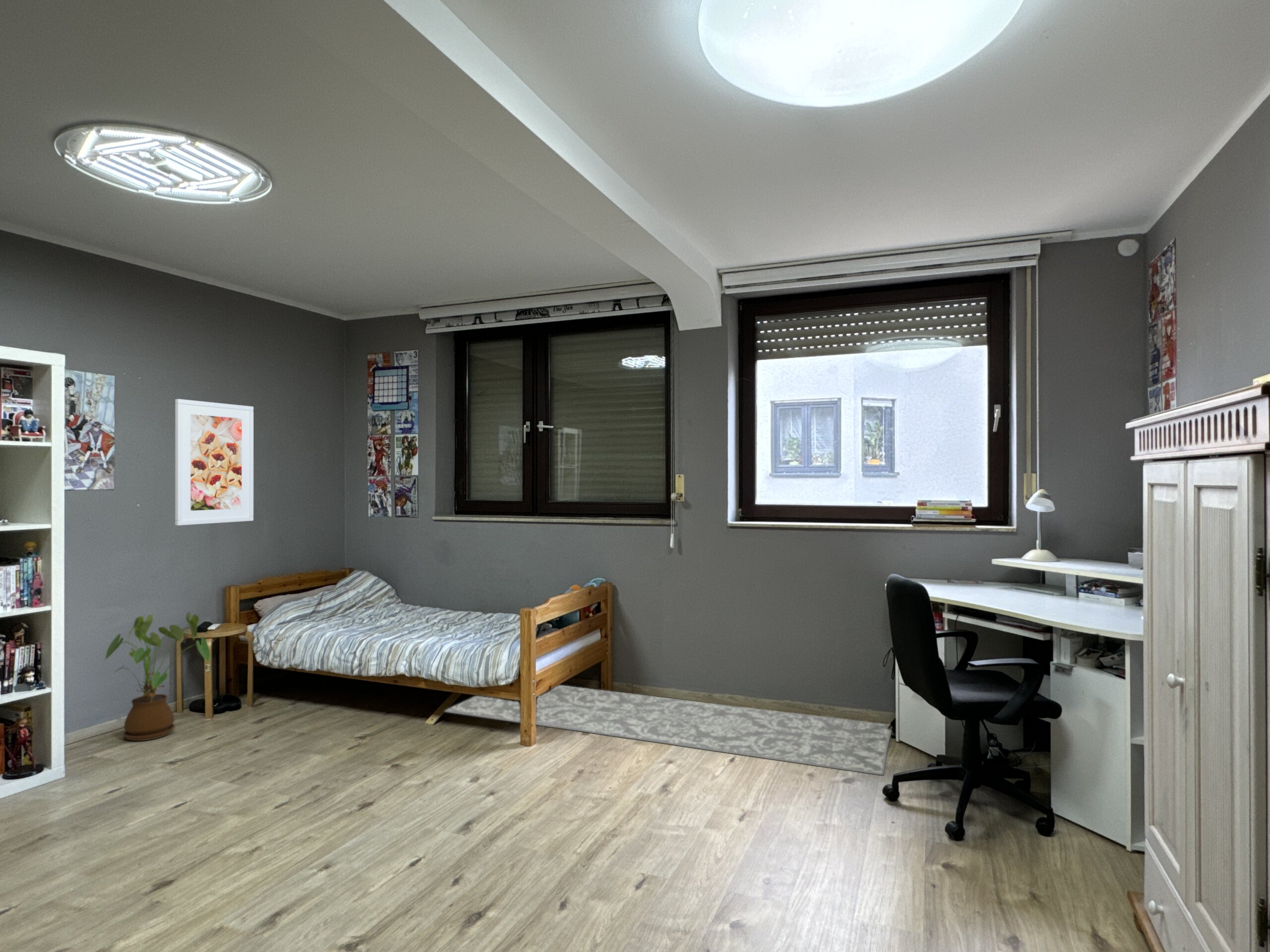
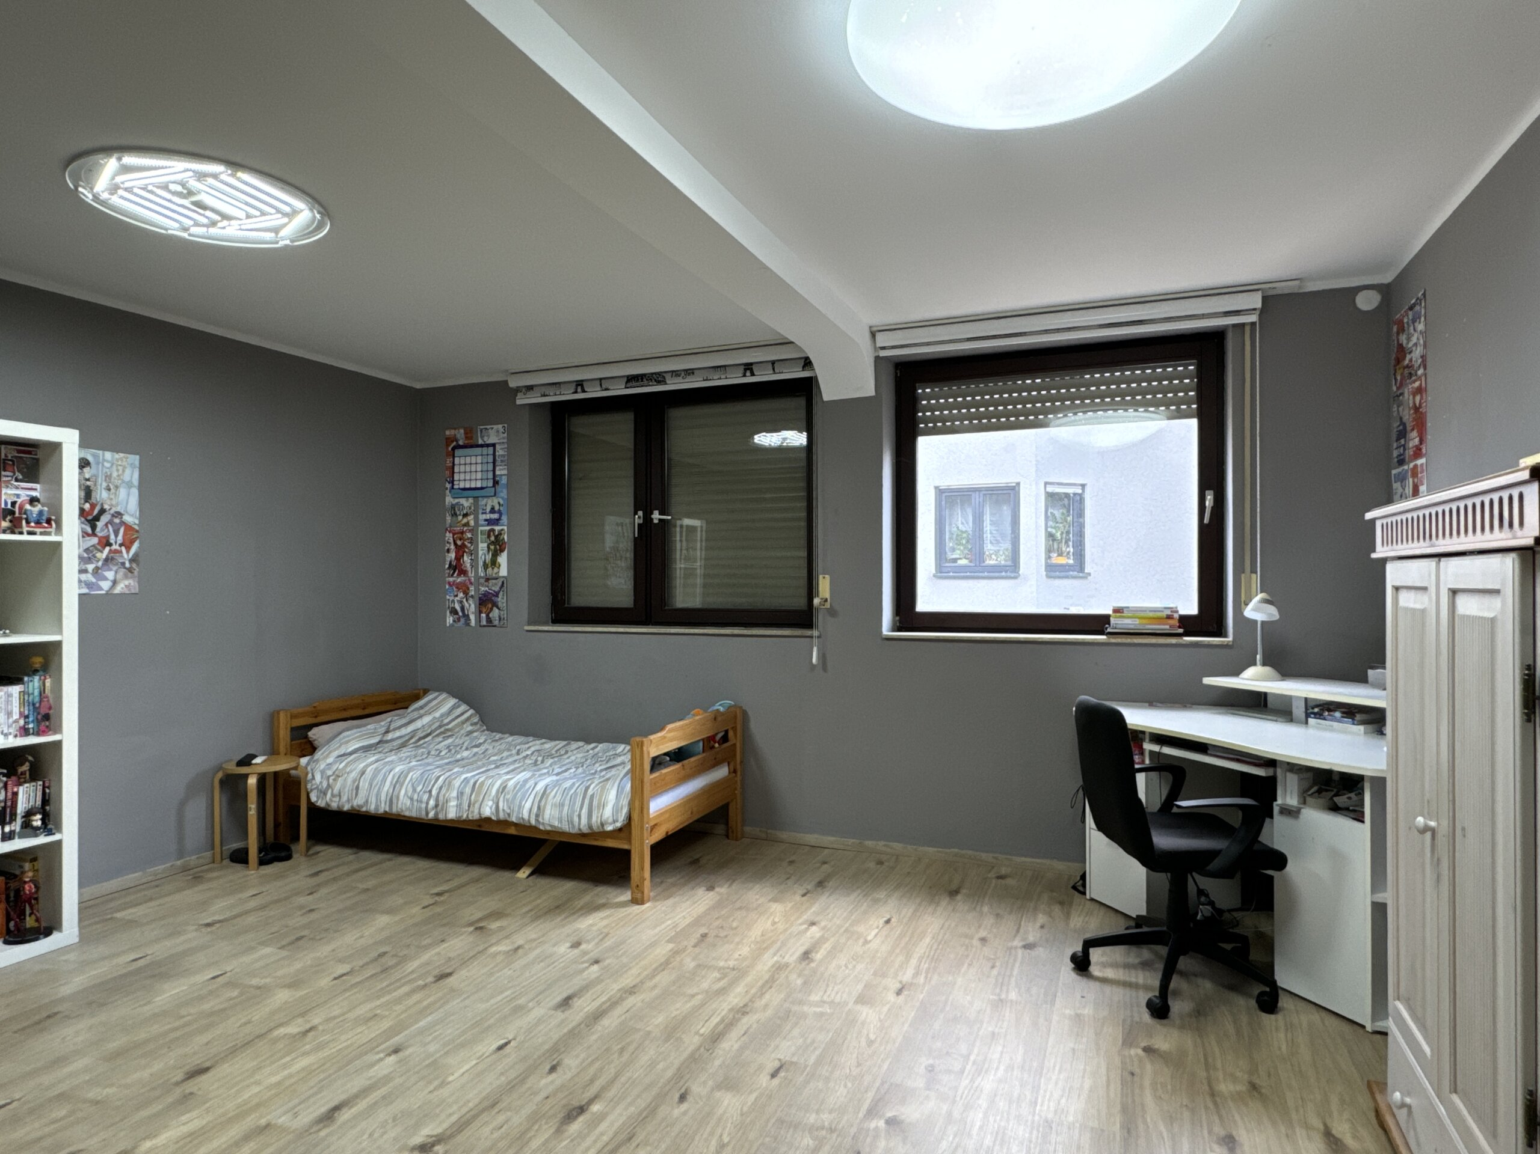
- house plant (159, 675)
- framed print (216, 463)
- rug (661, 717)
